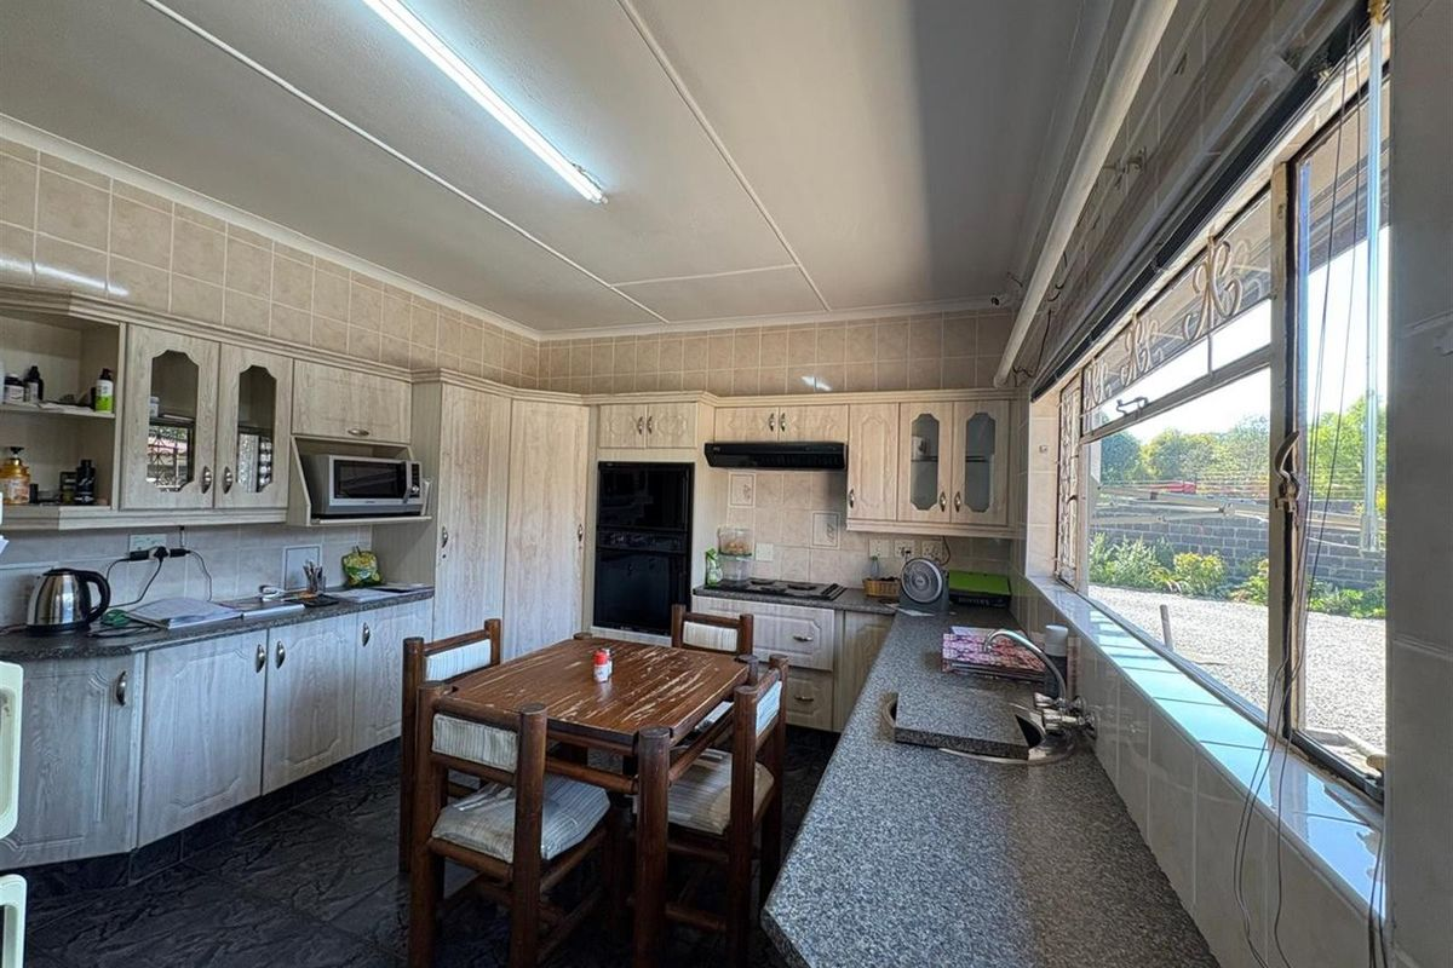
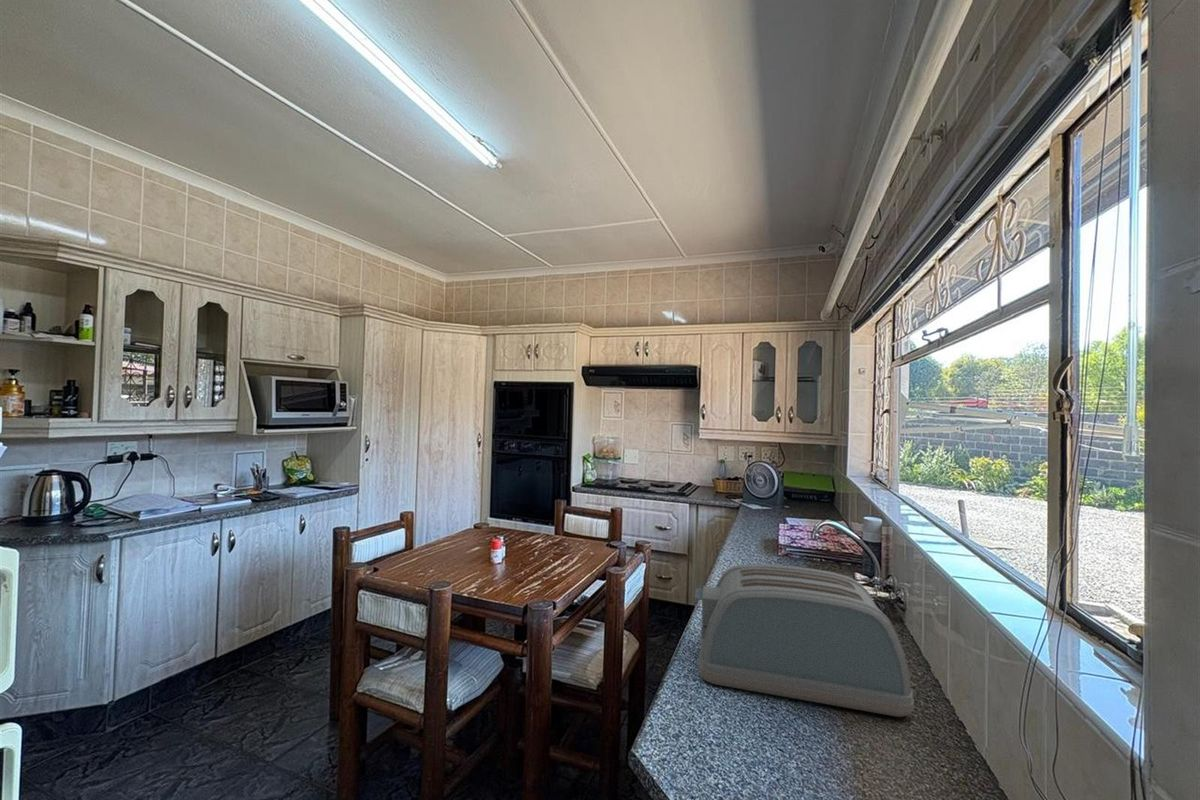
+ toaster (792, 626)
